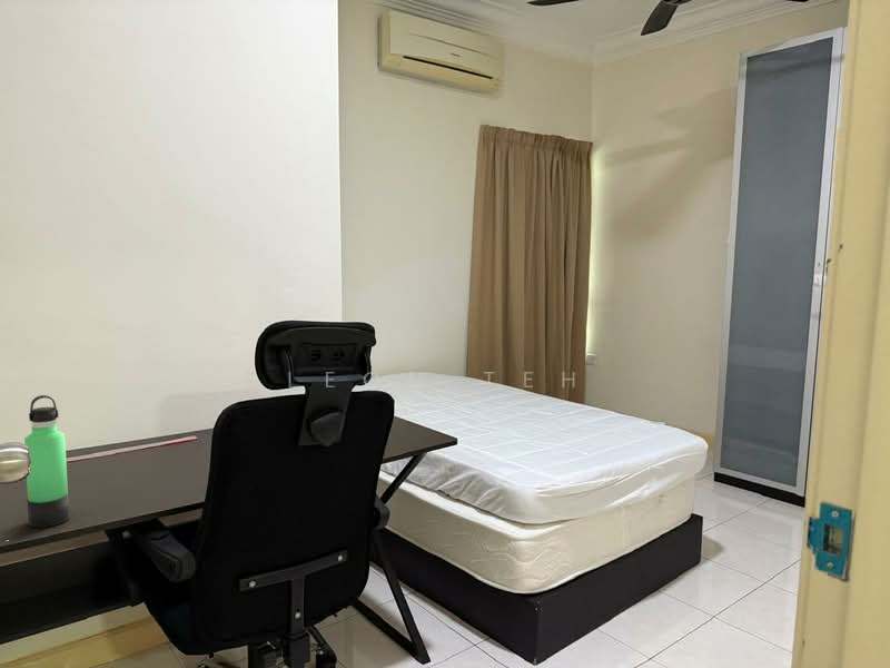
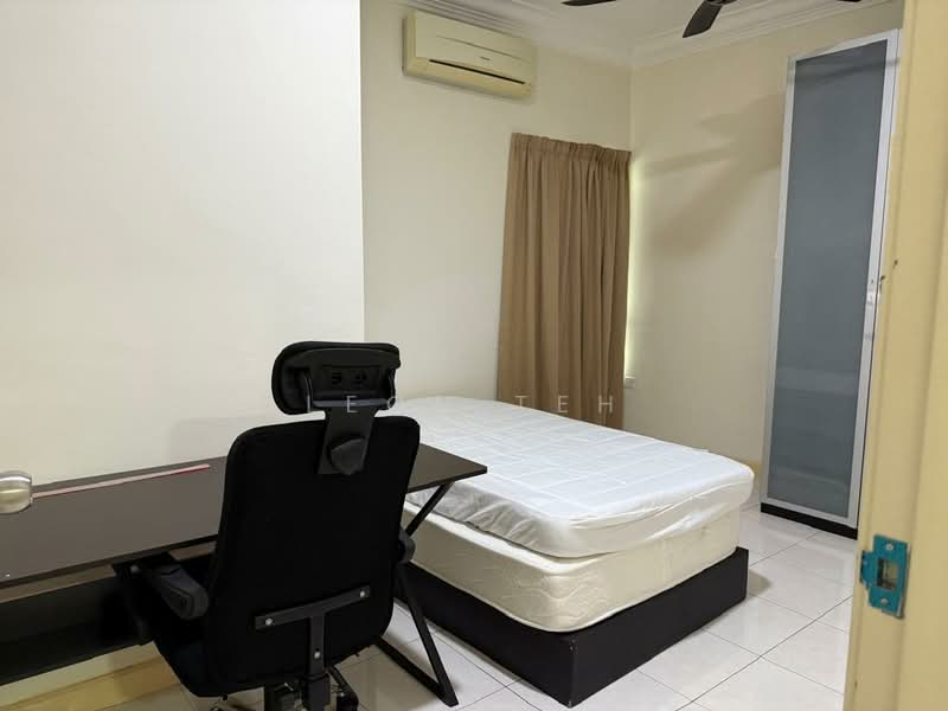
- thermos bottle (46, 459)
